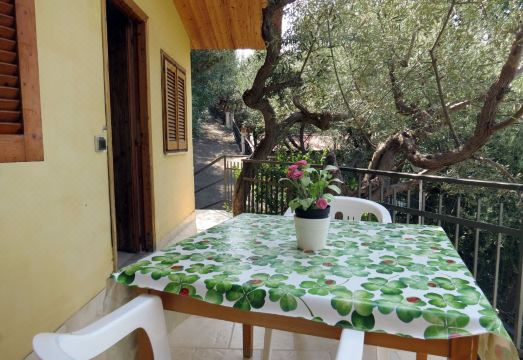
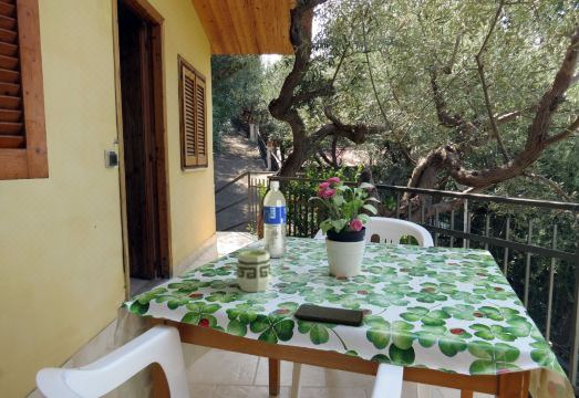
+ water bottle (275, 219)
+ cup (254, 270)
+ smartphone (329, 314)
